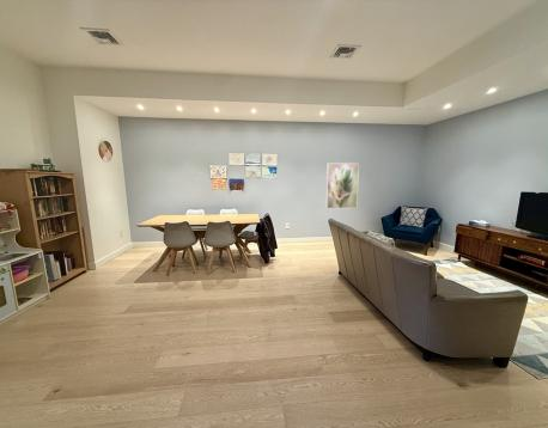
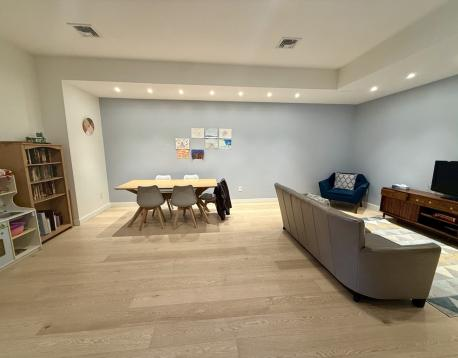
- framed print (342, 185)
